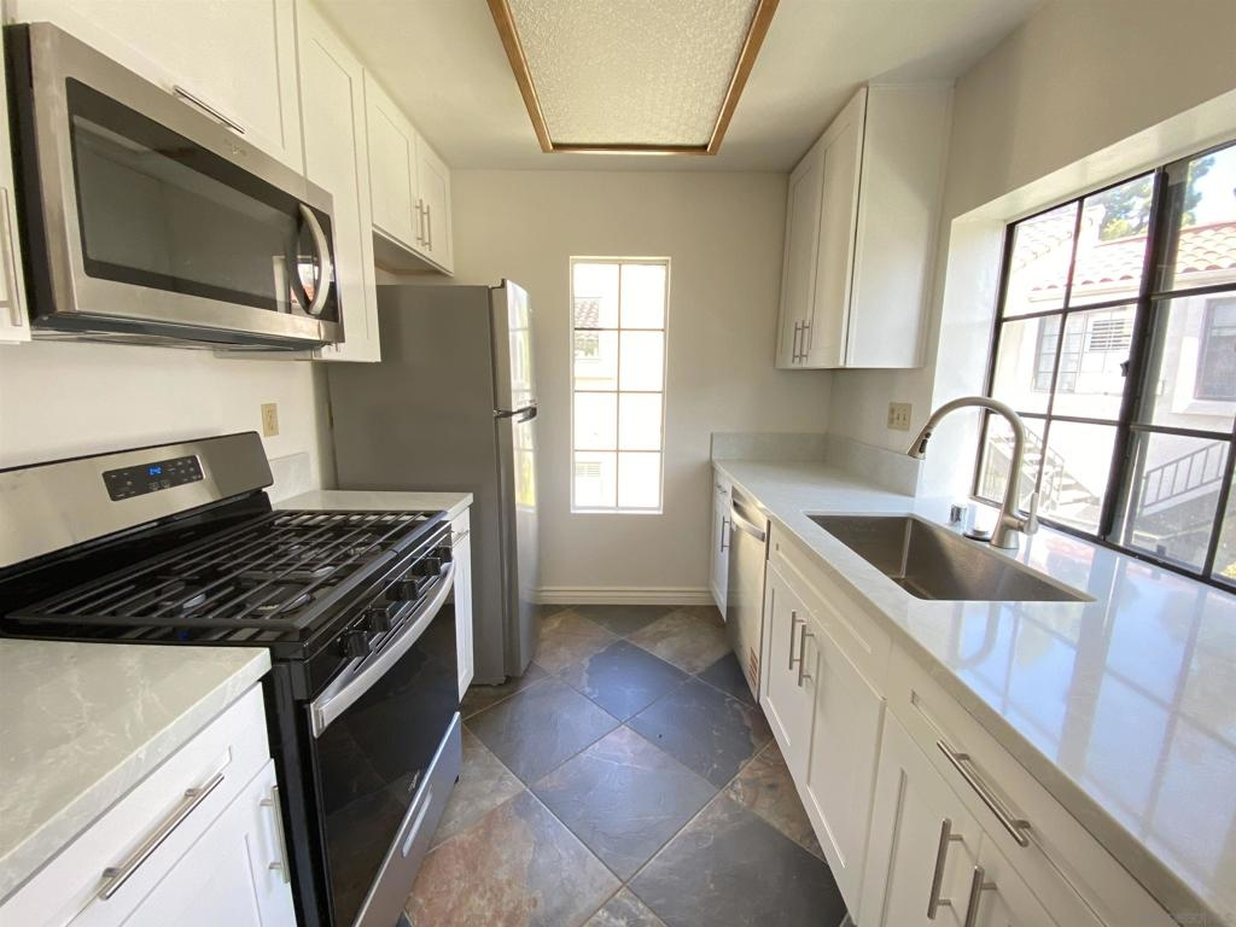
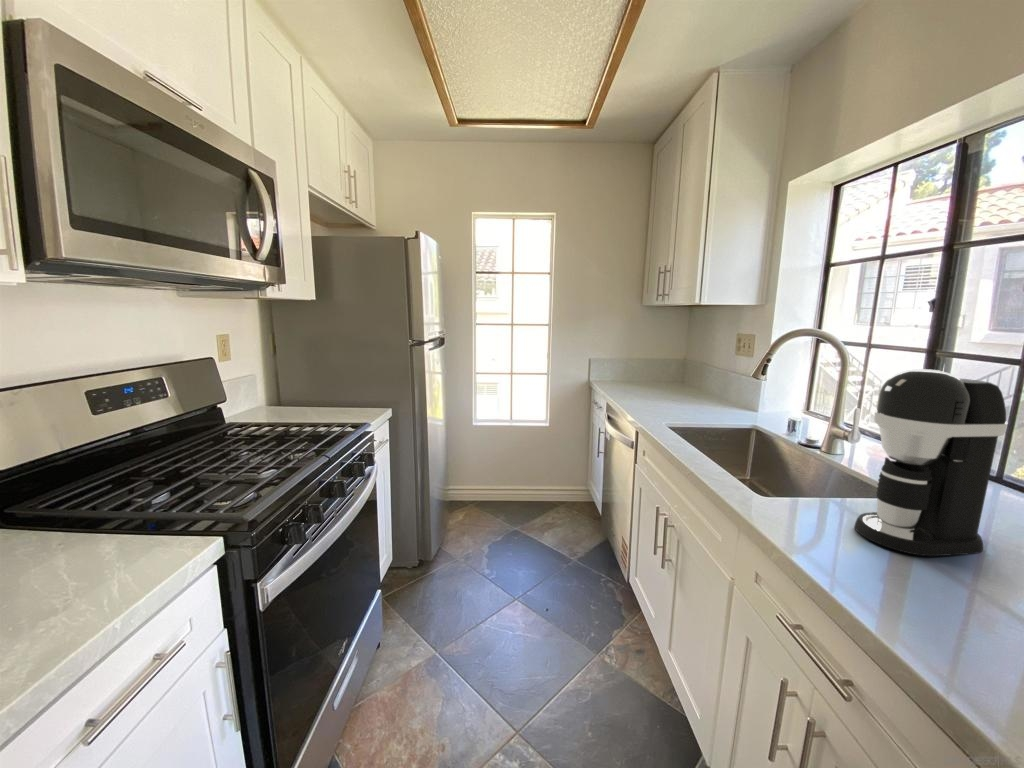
+ coffee maker (930, 456)
